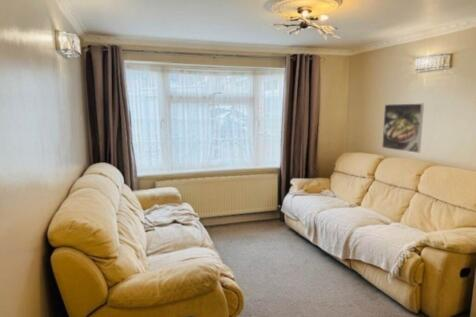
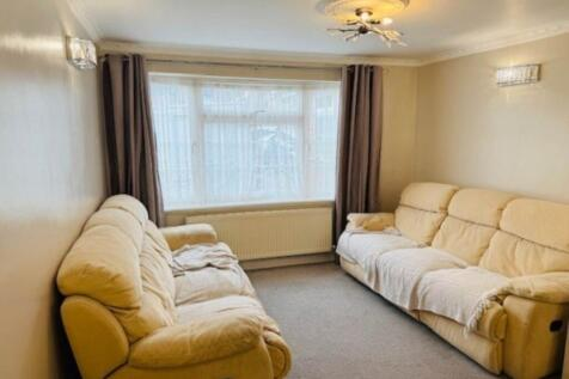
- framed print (401, 127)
